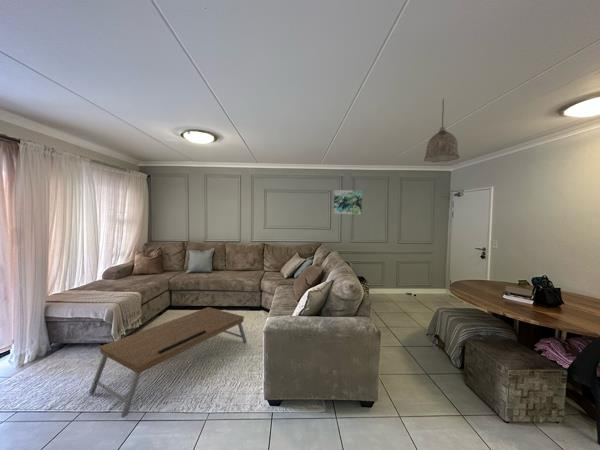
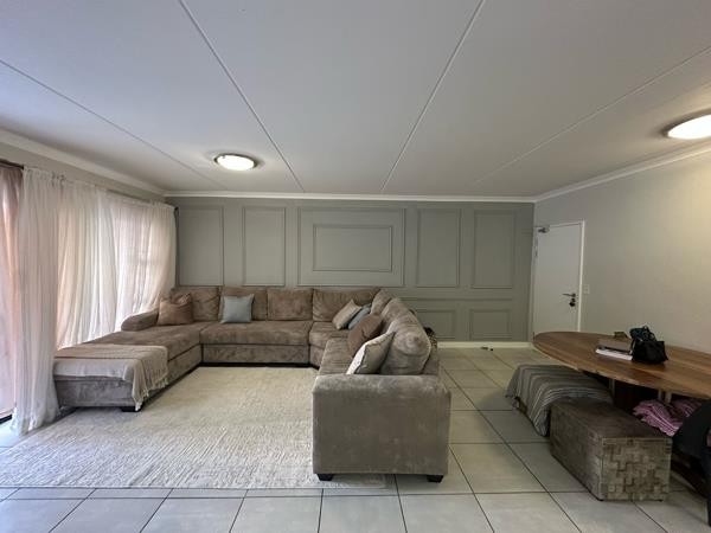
- wall art (347, 202)
- coffee table (181, 345)
- pendant lamp (442, 129)
